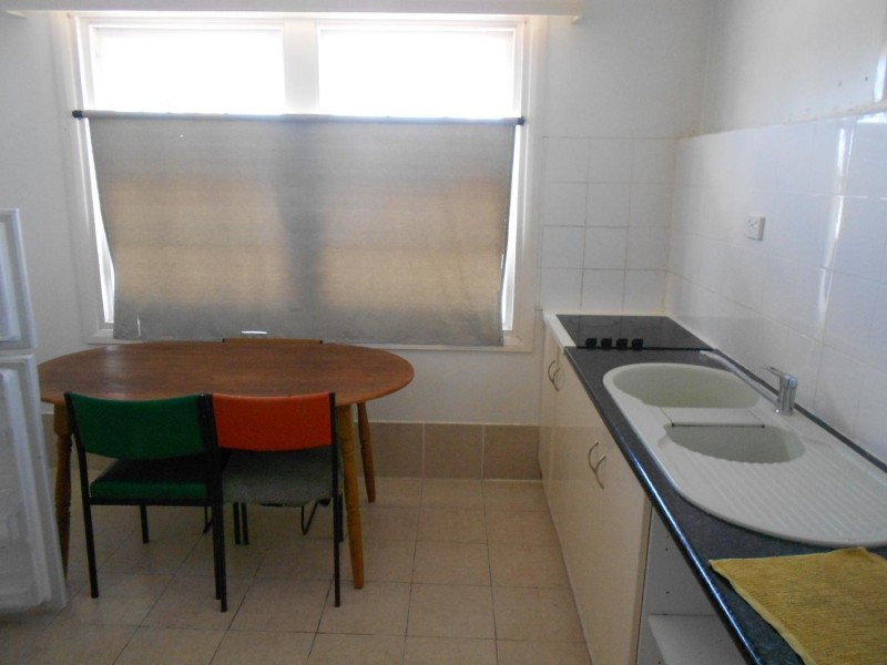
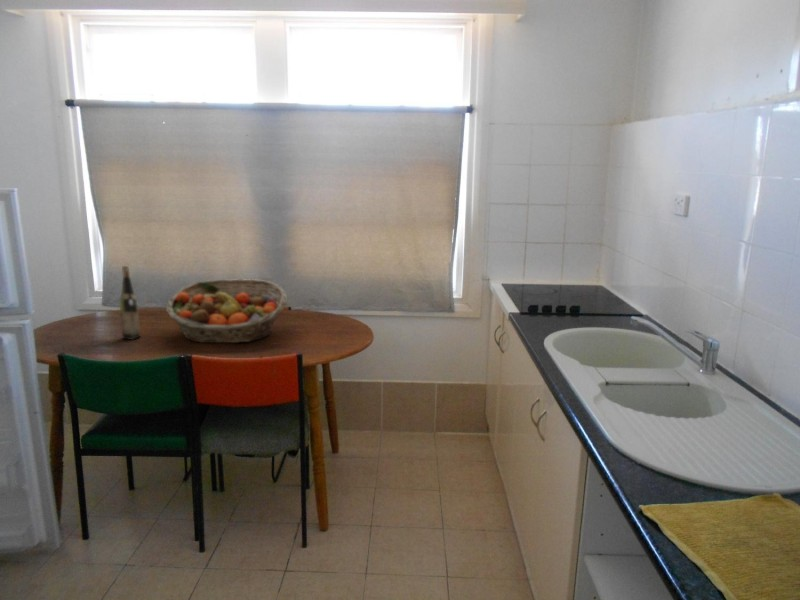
+ fruit basket (228, 310)
+ wine bottle (128, 302)
